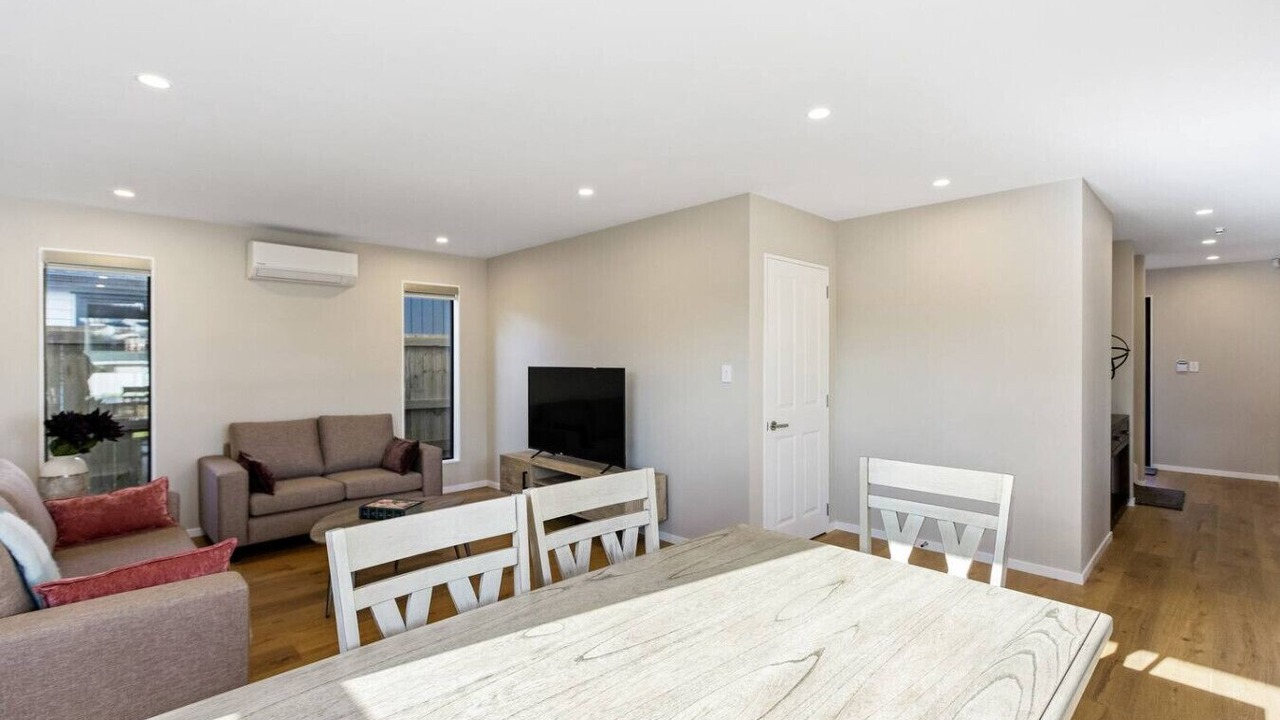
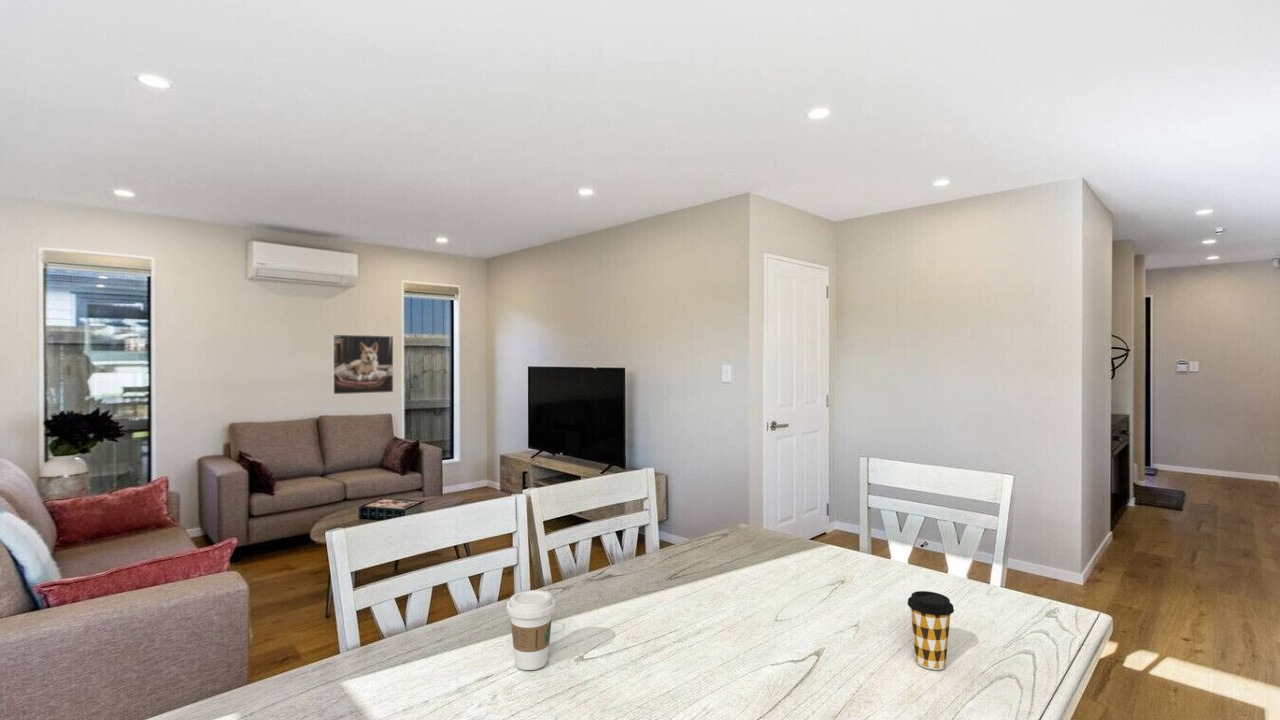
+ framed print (363, 364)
+ coffee cup (531, 629)
+ coffee cup (930, 630)
